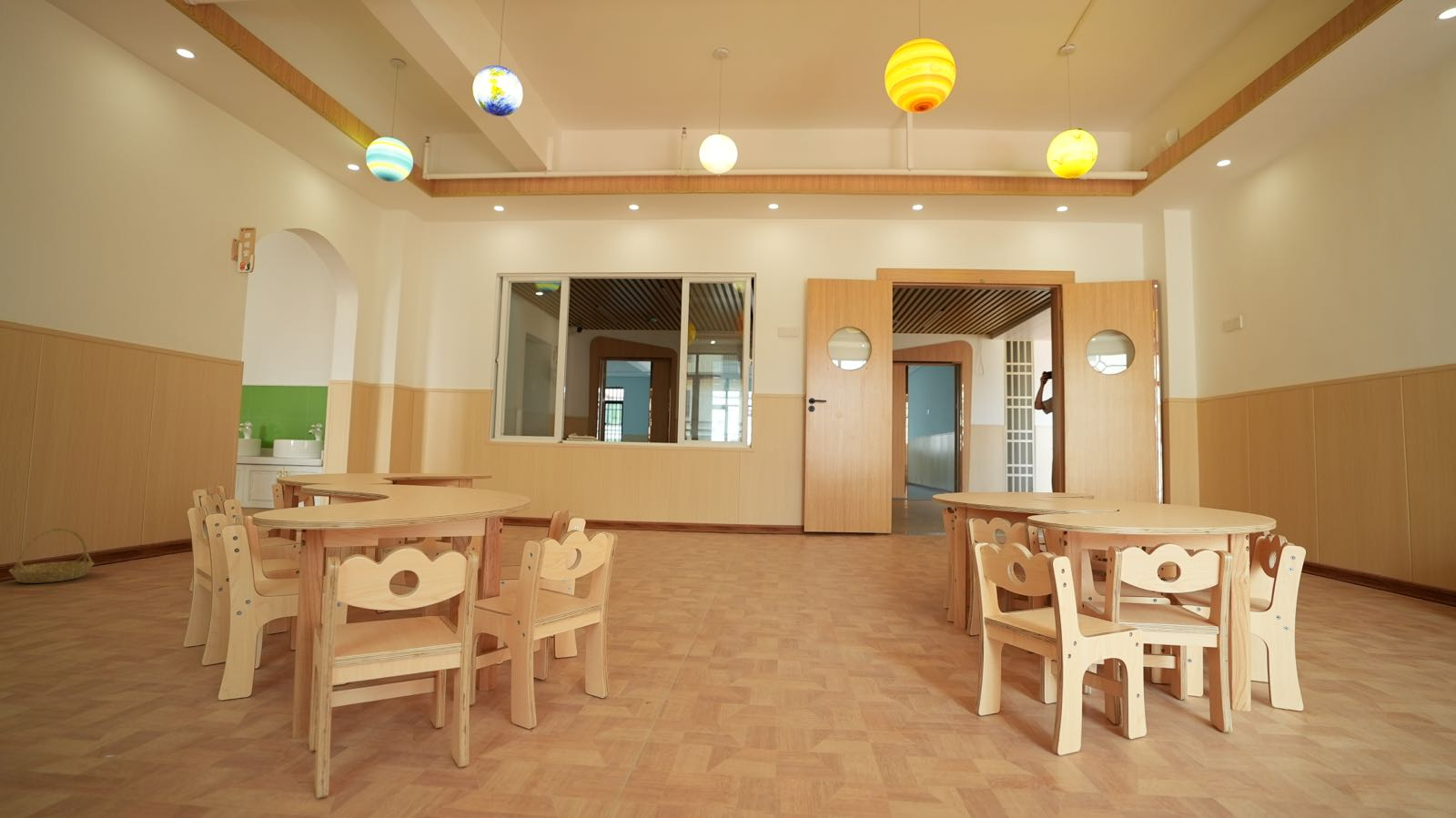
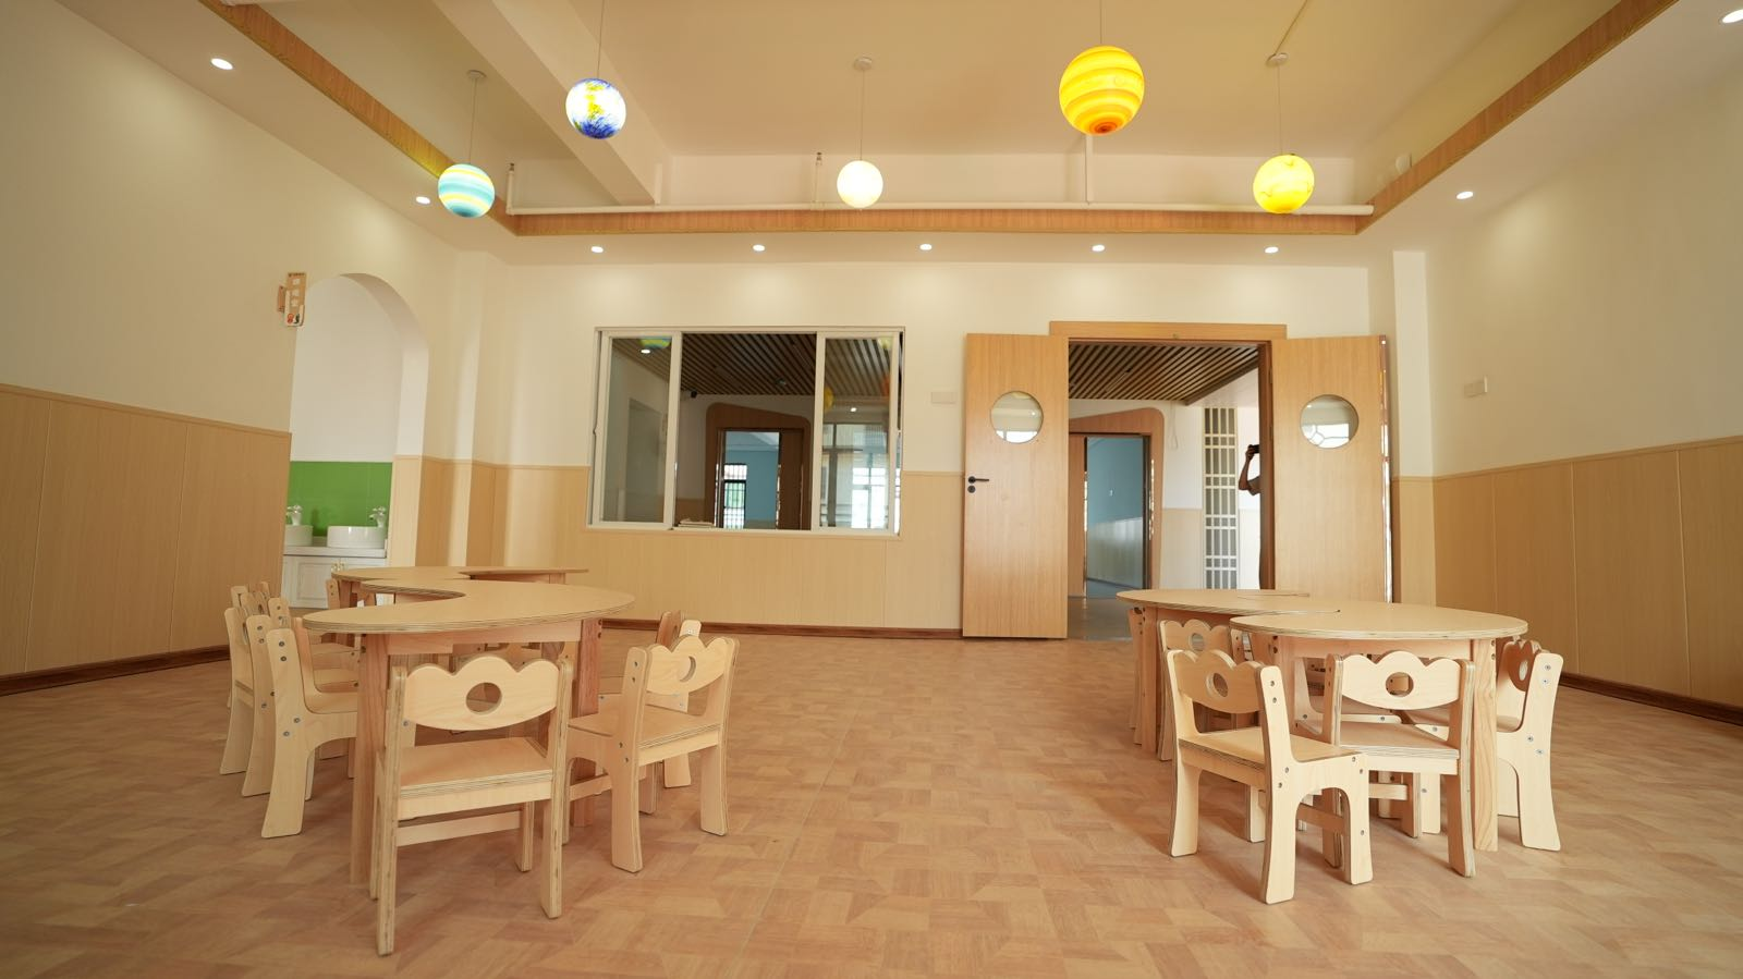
- basket (54, 562)
